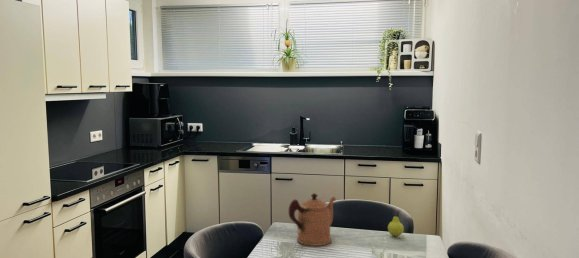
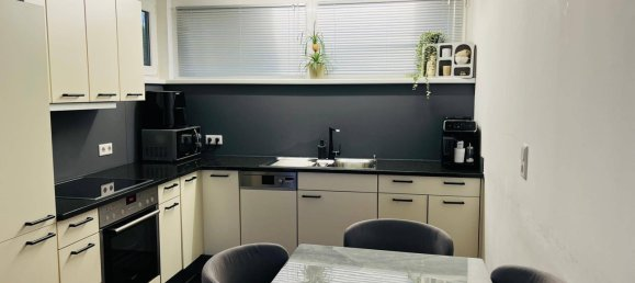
- fruit (395, 223)
- coffeepot (313, 216)
